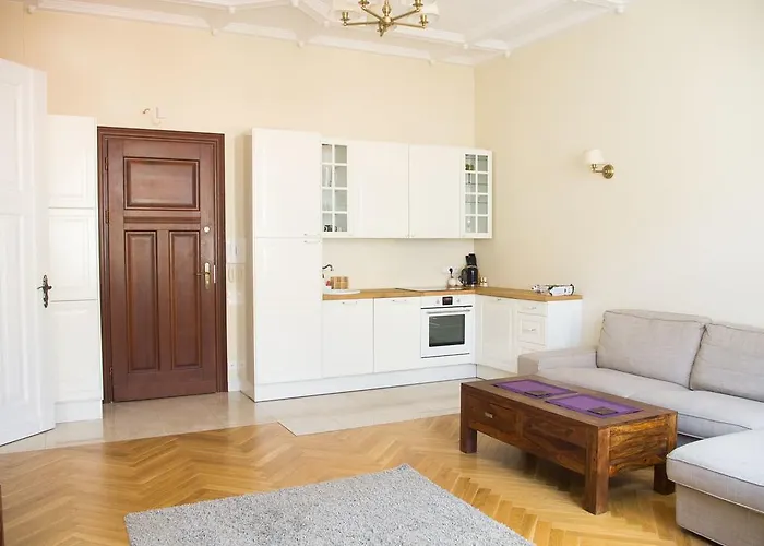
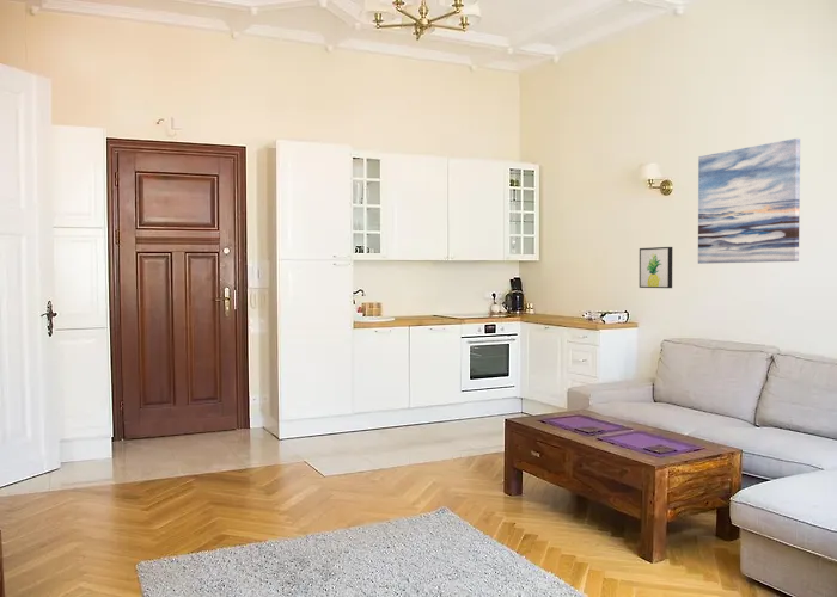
+ wall art (745, 205)
+ wall art (655, 267)
